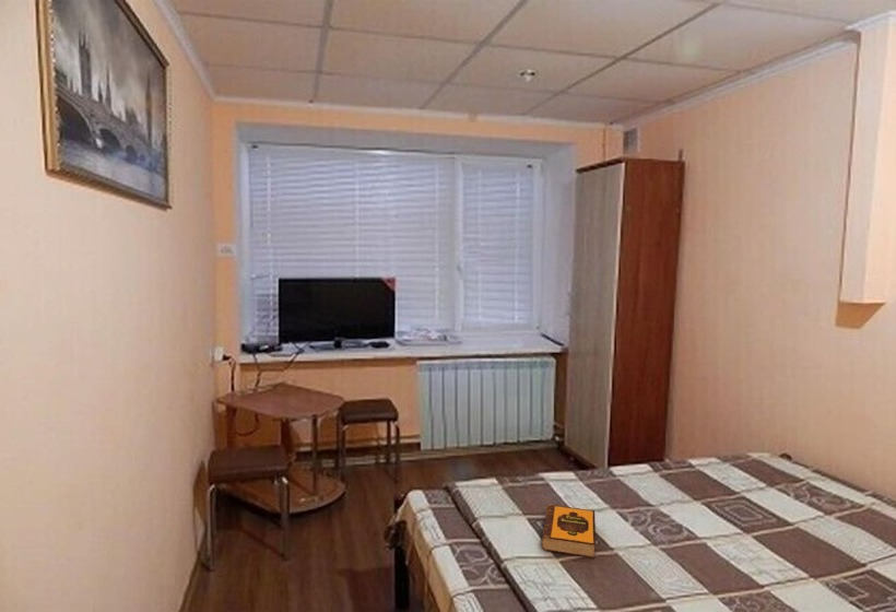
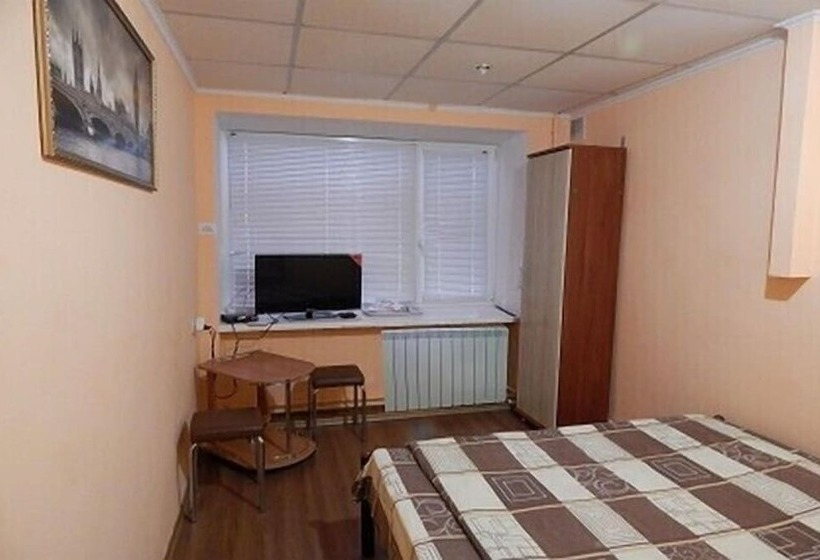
- hardback book (568, 529)
